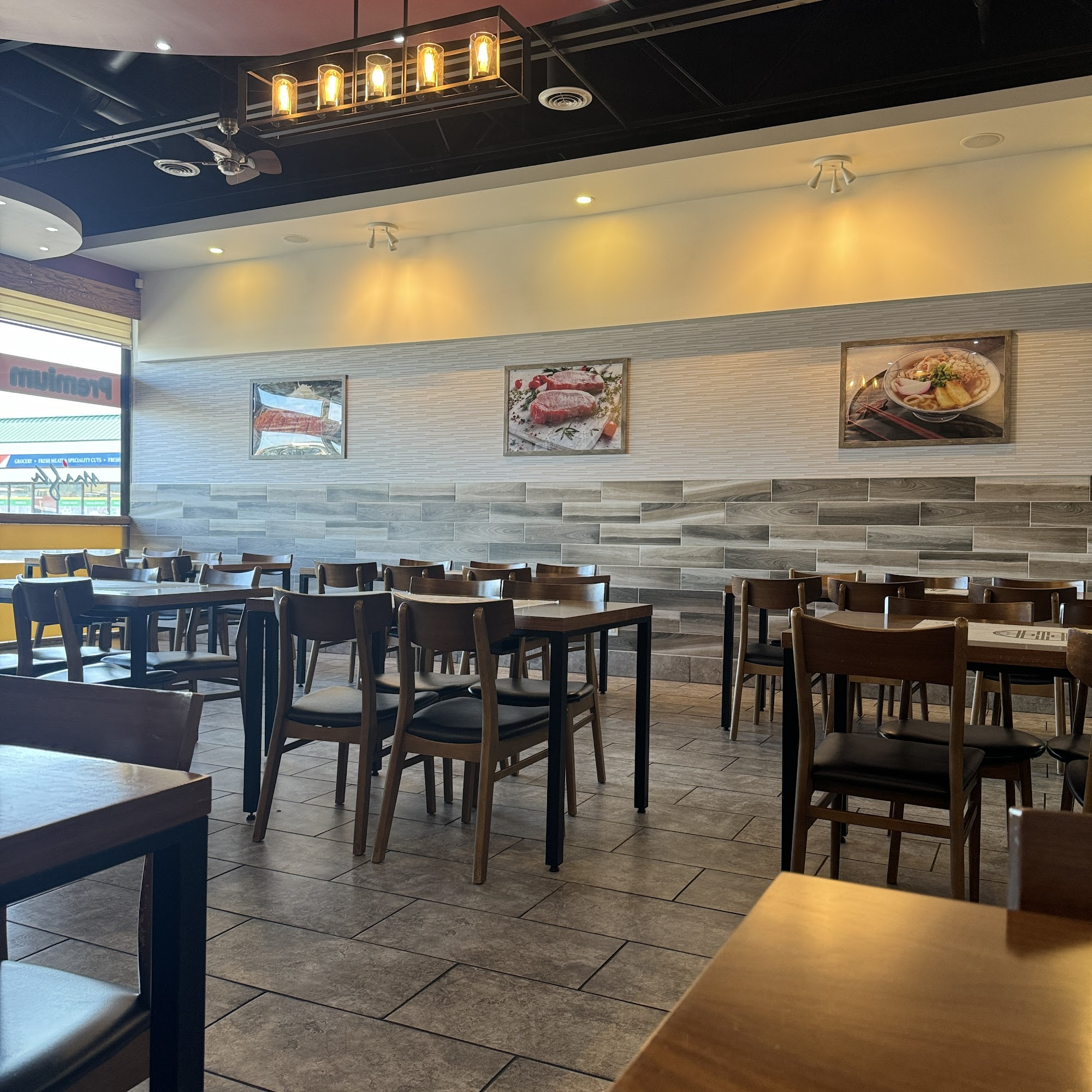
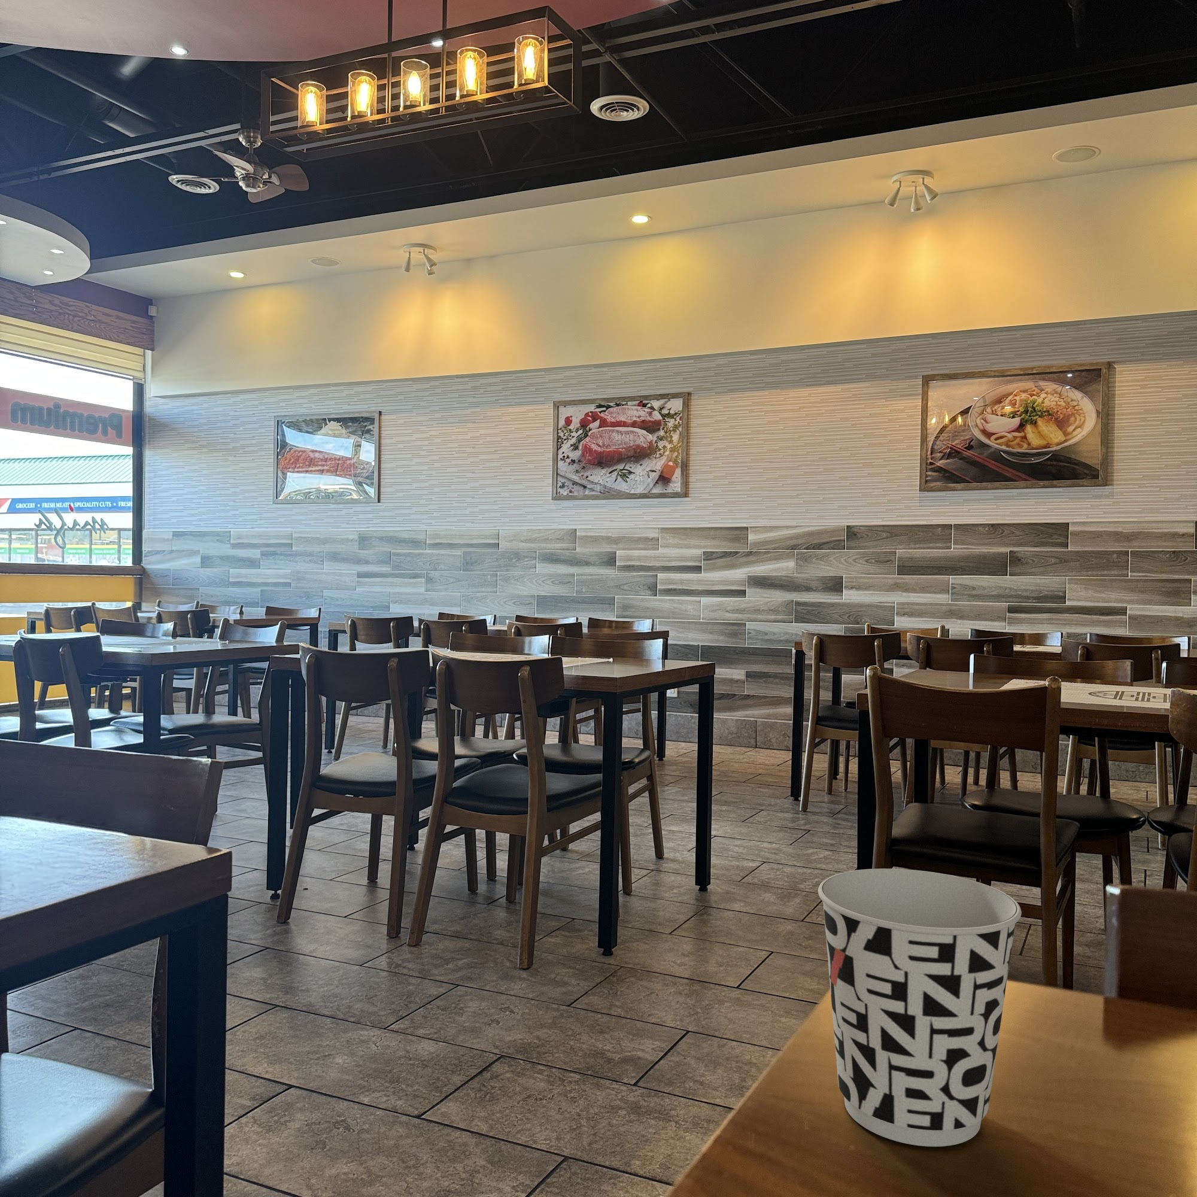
+ cup (914, 1003)
